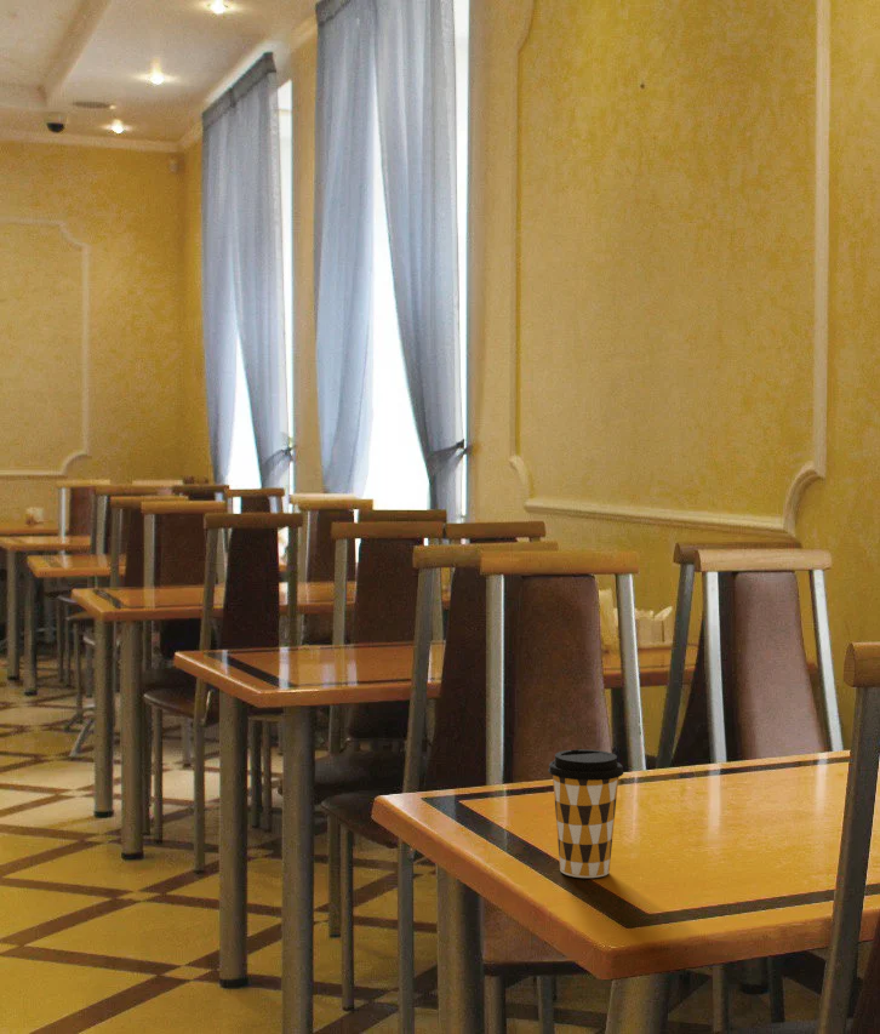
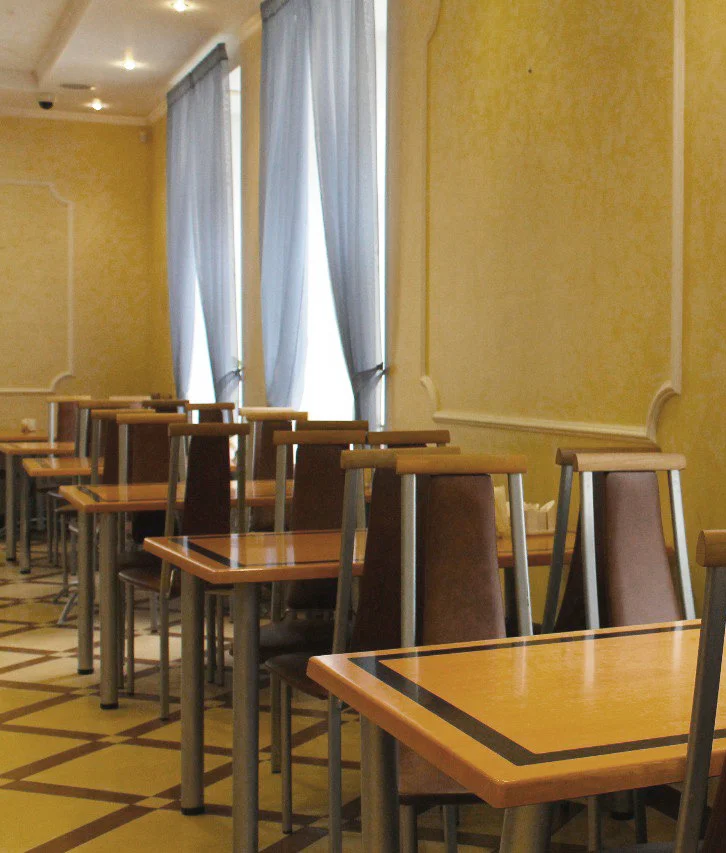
- coffee cup (584, 812)
